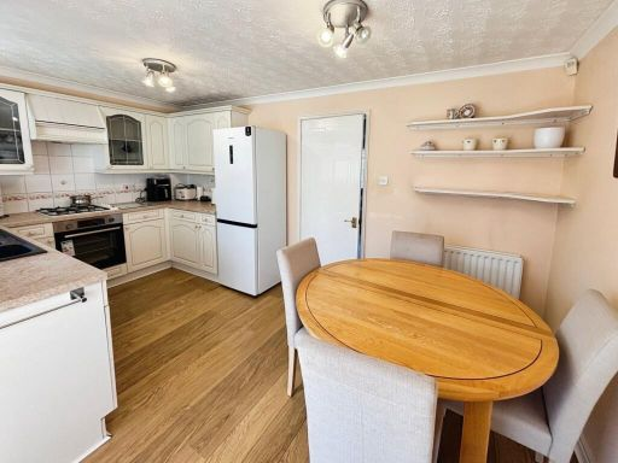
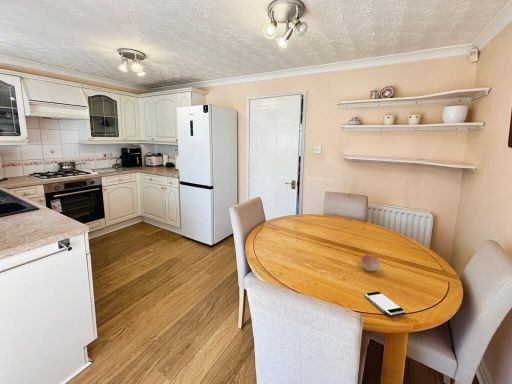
+ smartphone (383, 303)
+ fruit (370, 262)
